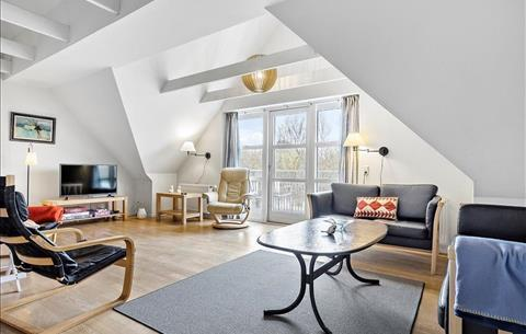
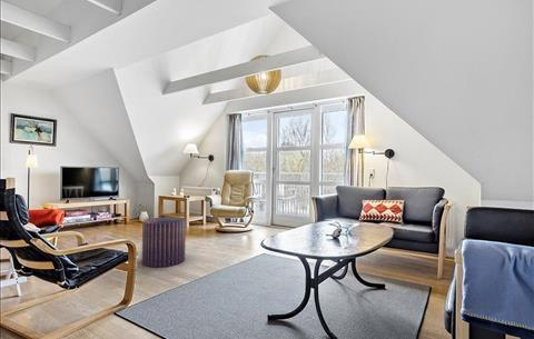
+ pouf (164, 240)
